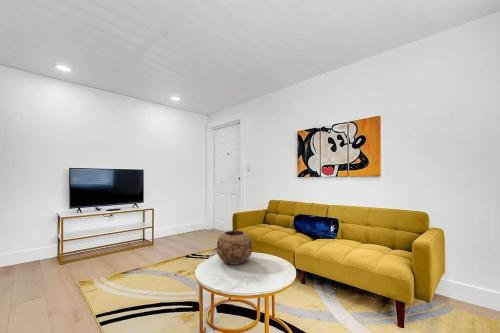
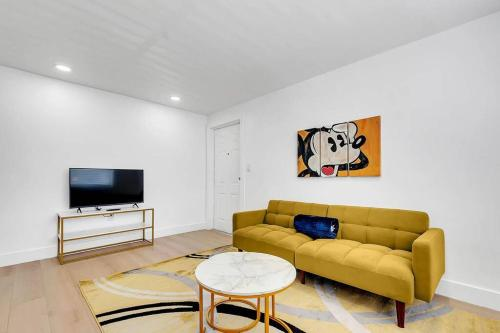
- decorative bowl (234, 246)
